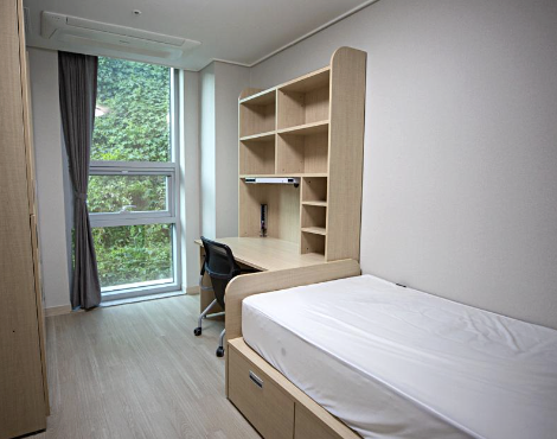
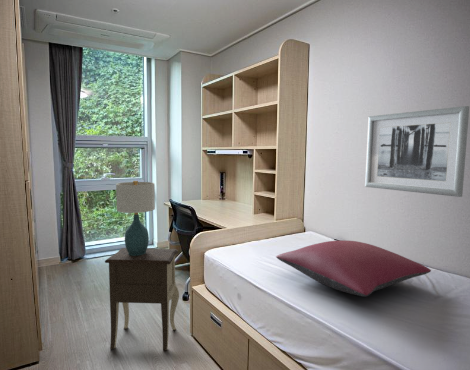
+ pillow (349, 262)
+ nightstand (144, 295)
+ wall art (410, 152)
+ table lamp (136, 217)
